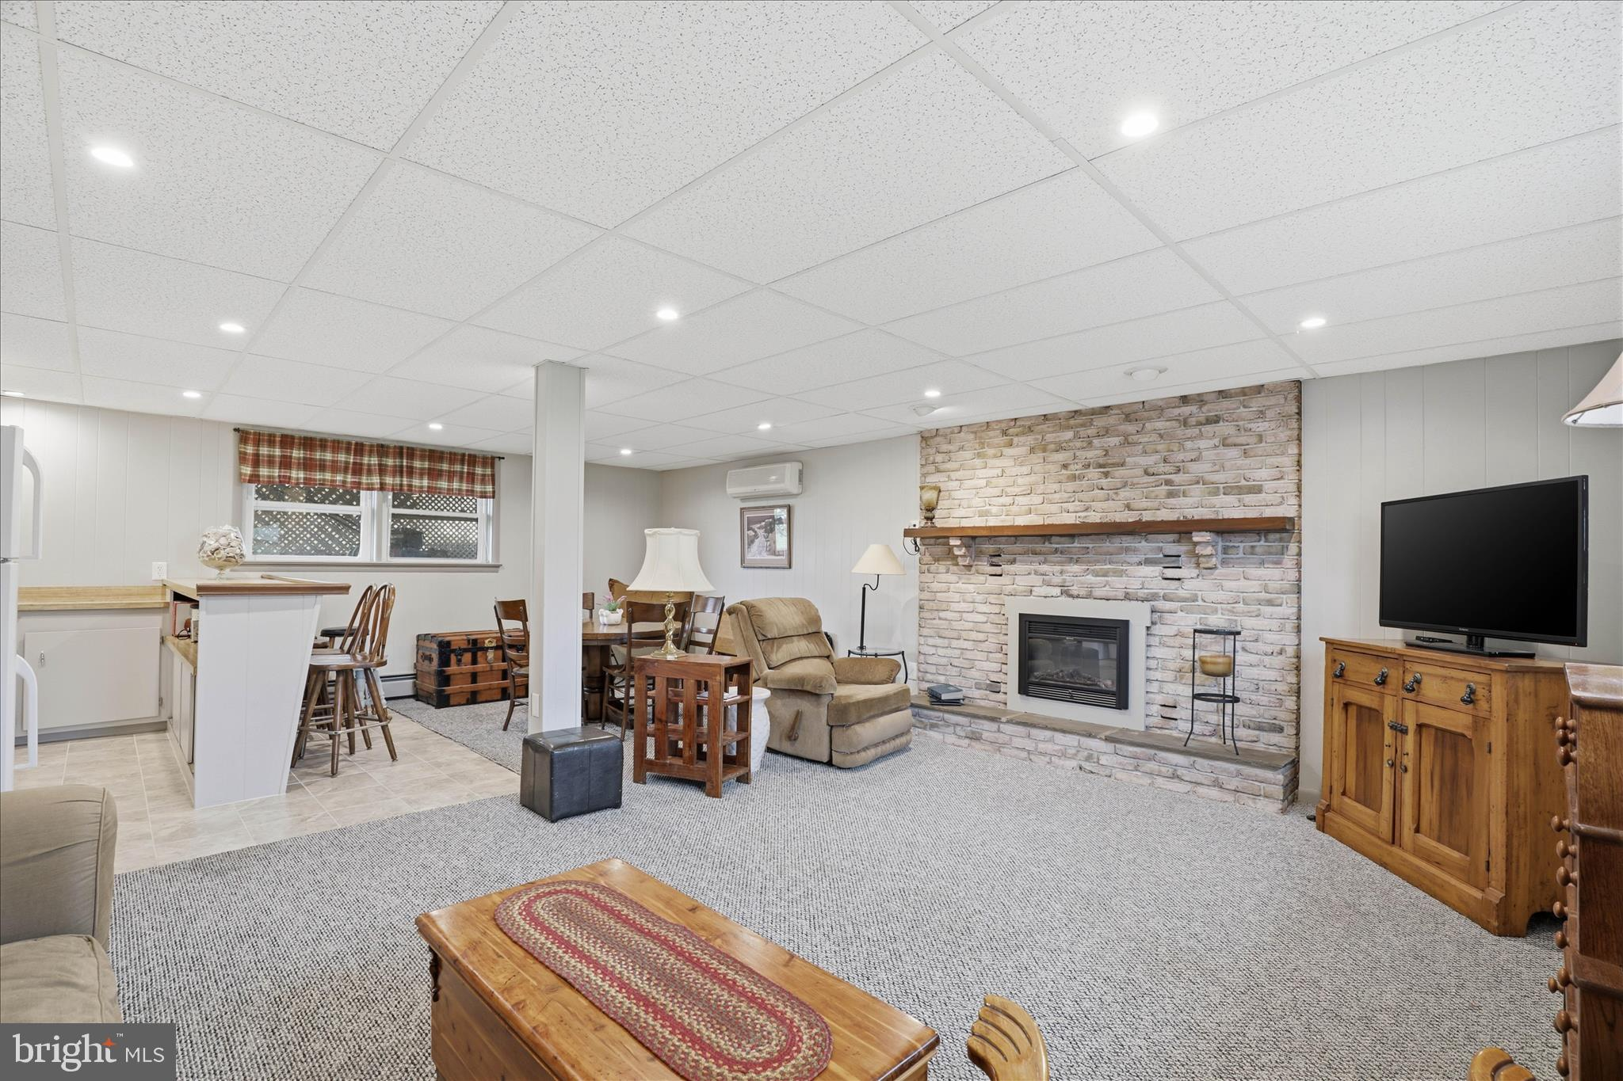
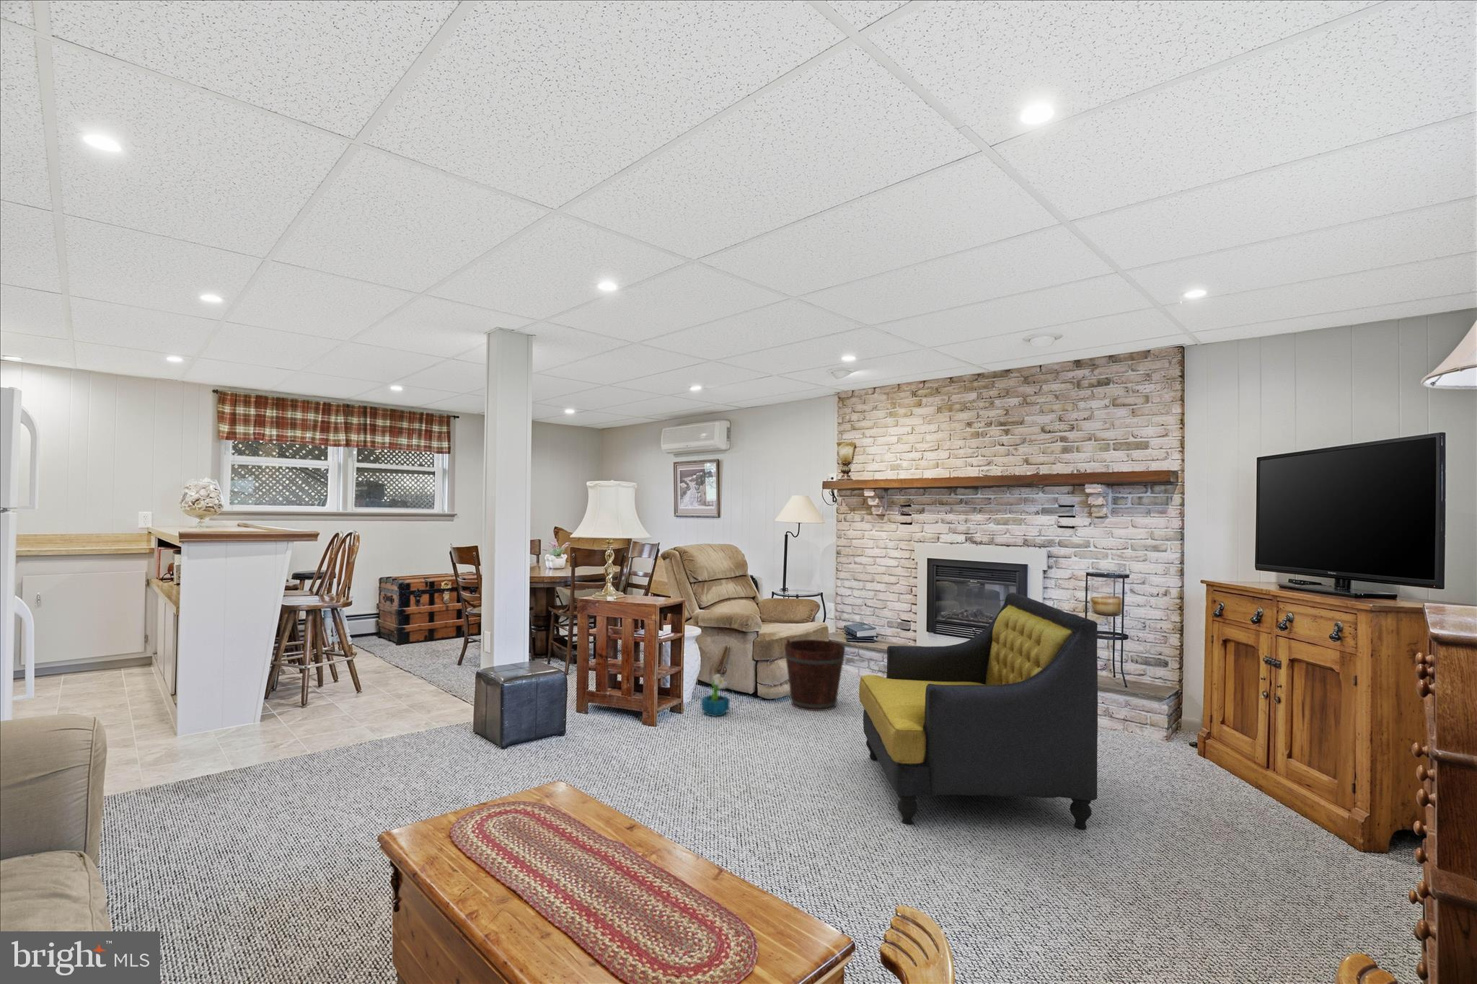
+ armchair (963, 695)
+ decorative plant (715, 693)
+ bucket (814, 673)
